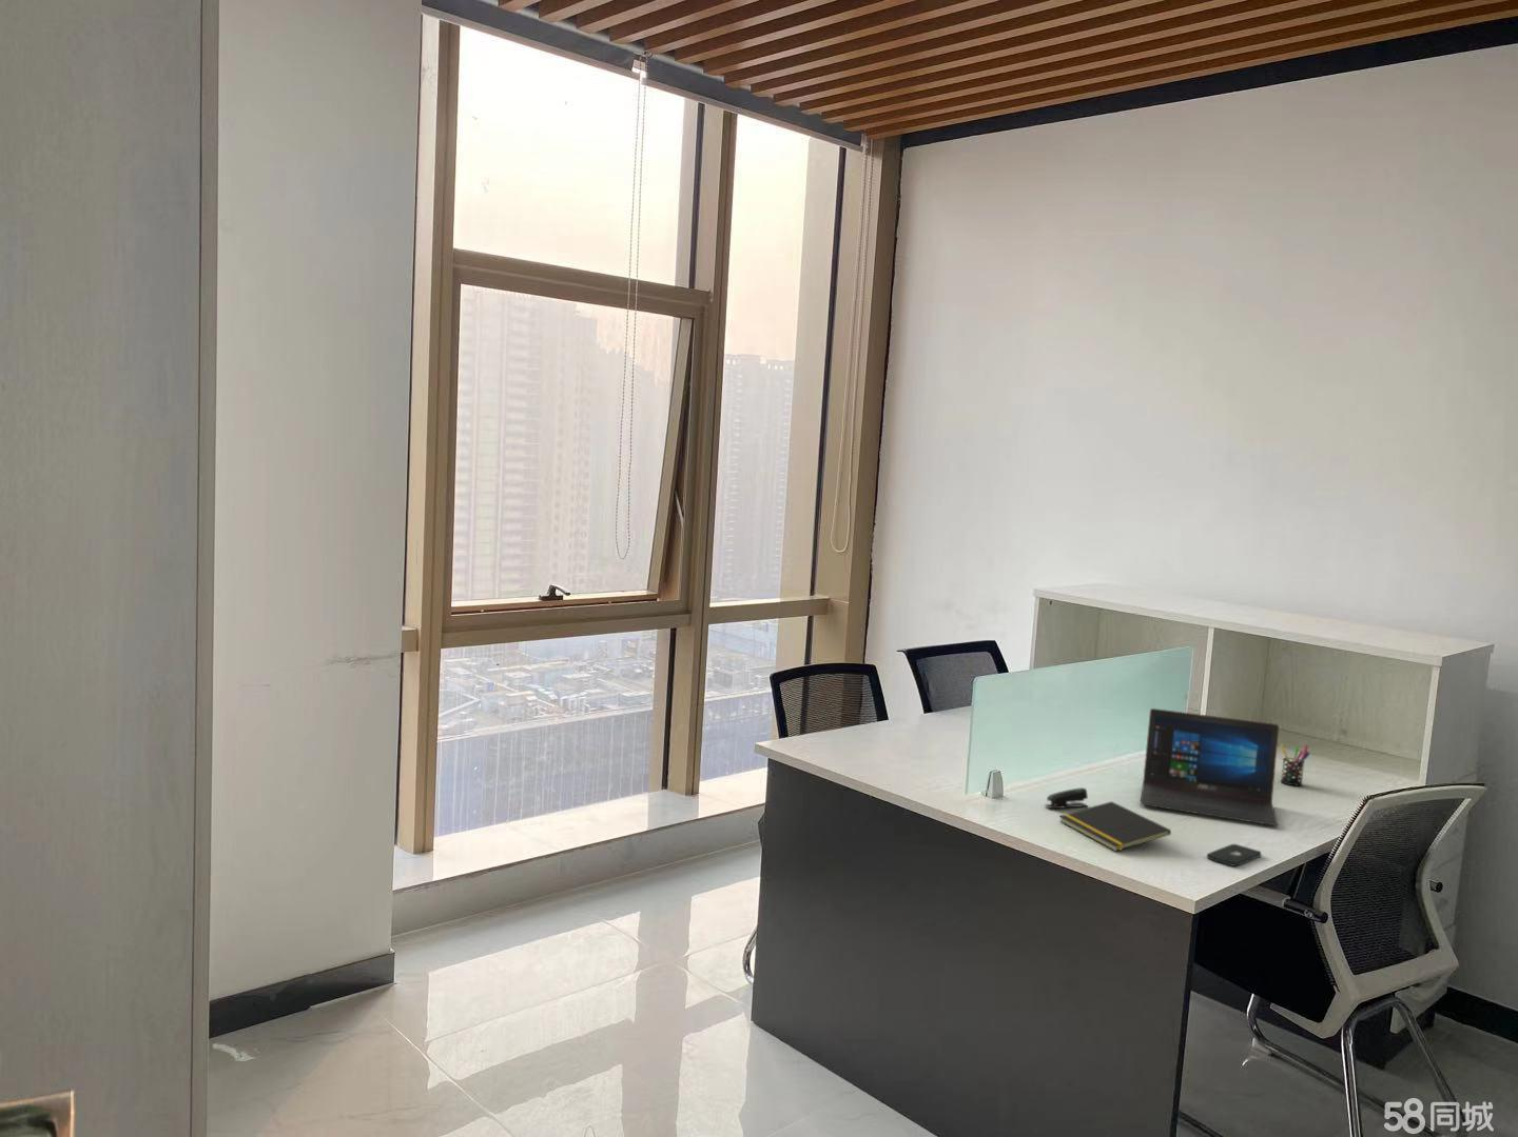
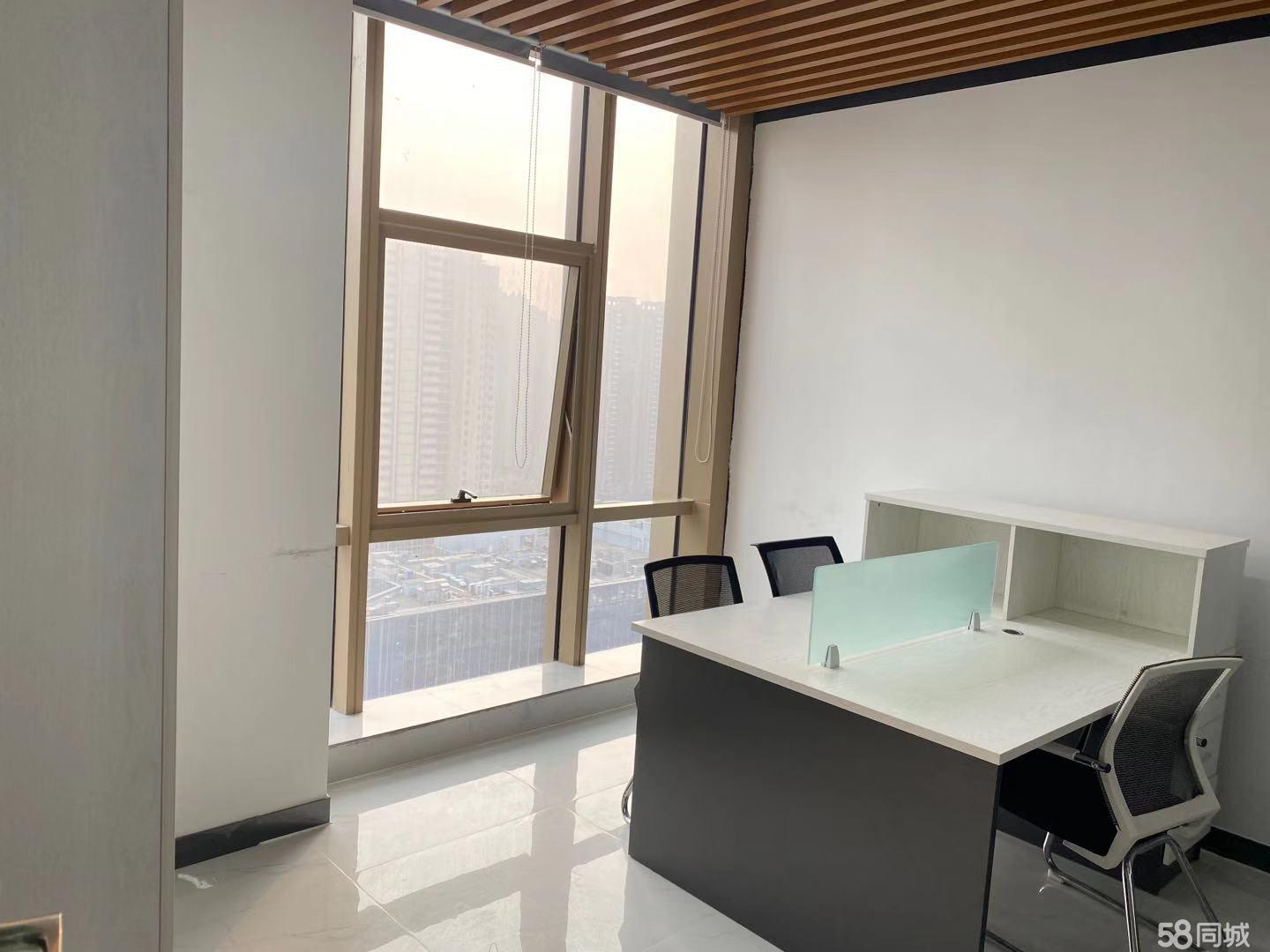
- smartphone (1234, 854)
- notepad (1113, 824)
- pen holder (1294, 762)
- stapler (1067, 797)
- laptop (1210, 764)
